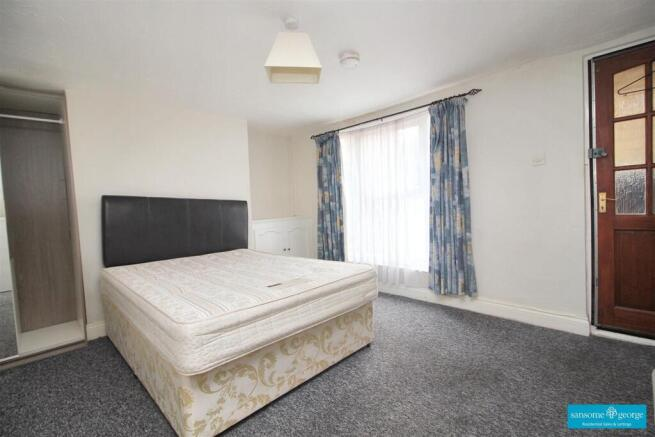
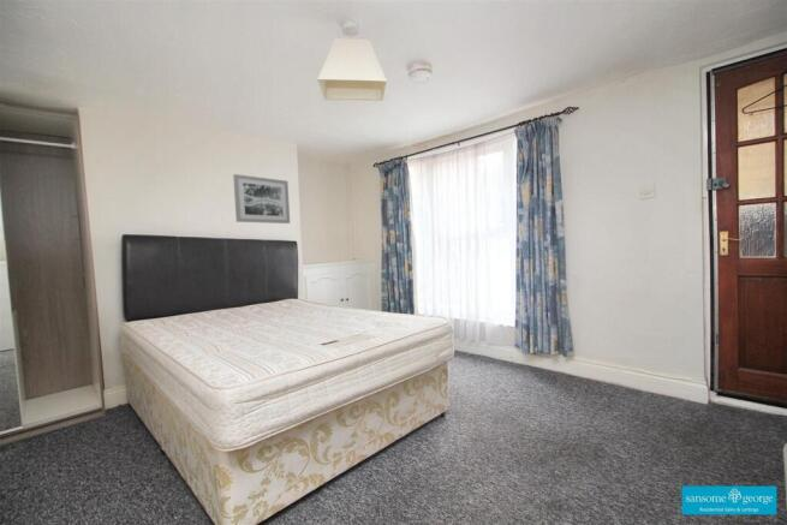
+ wall art (263, 199)
